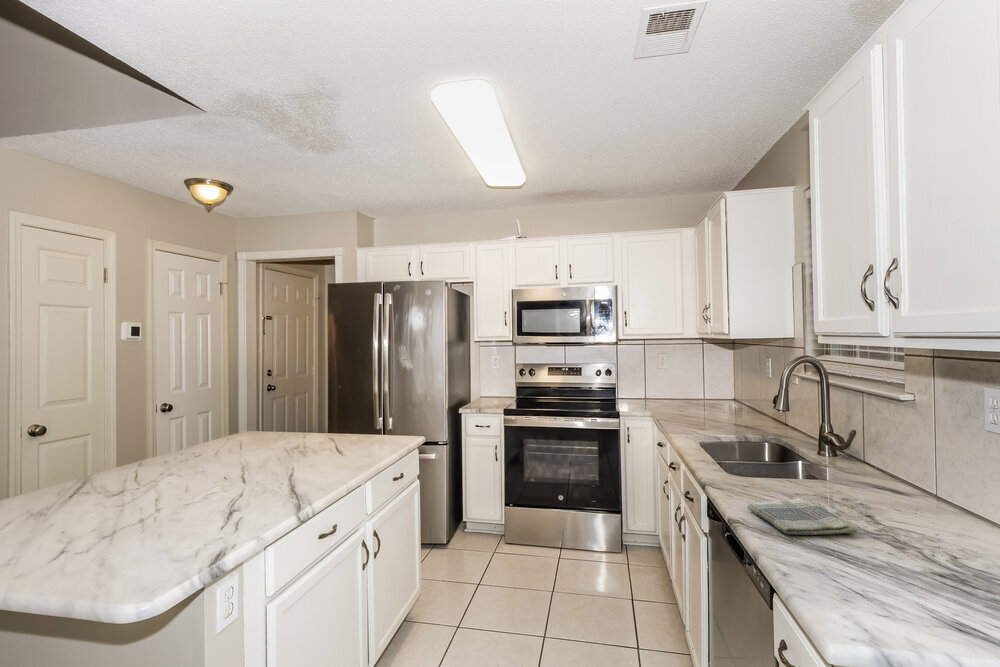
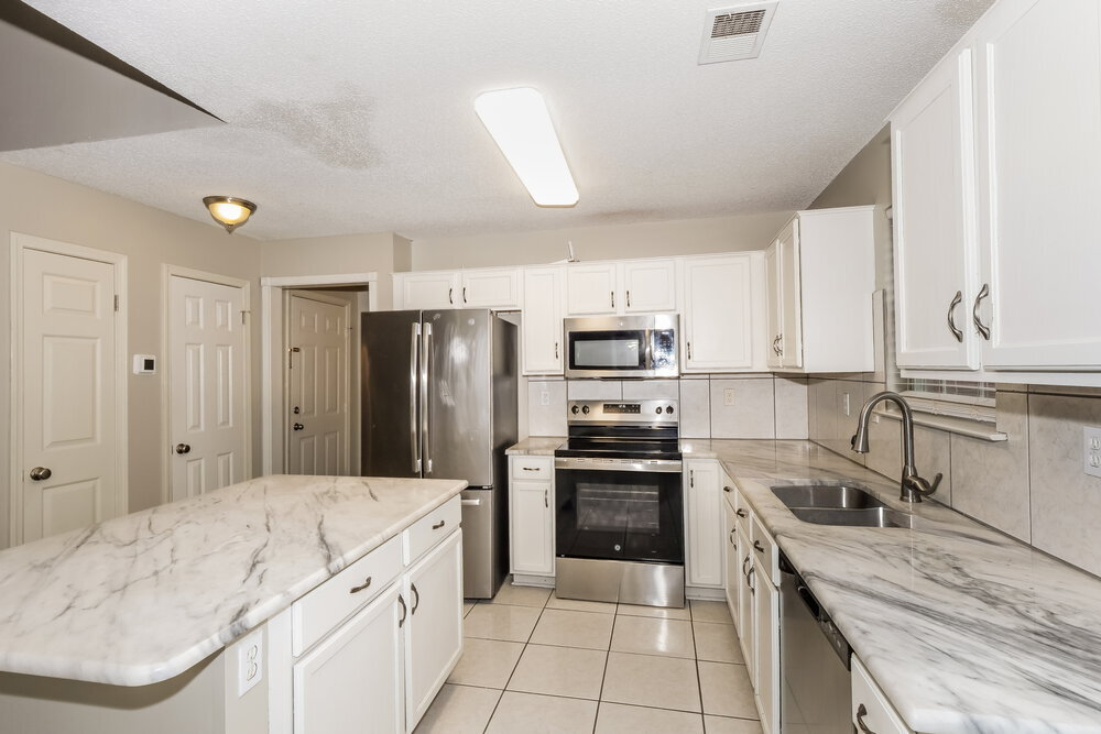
- dish towel (799, 515)
